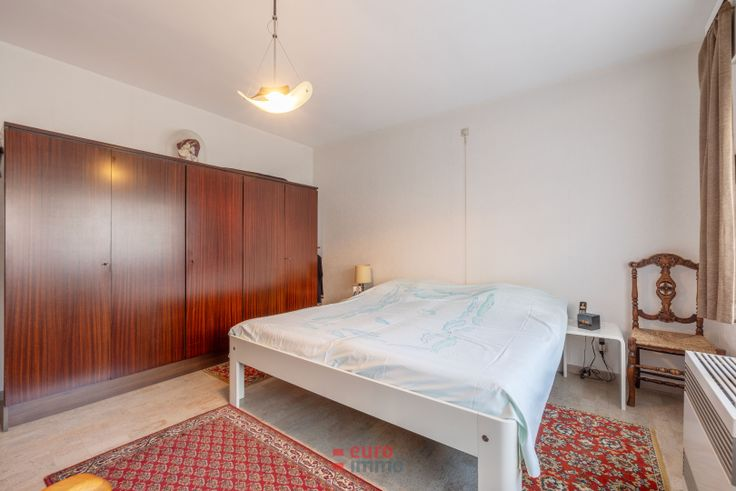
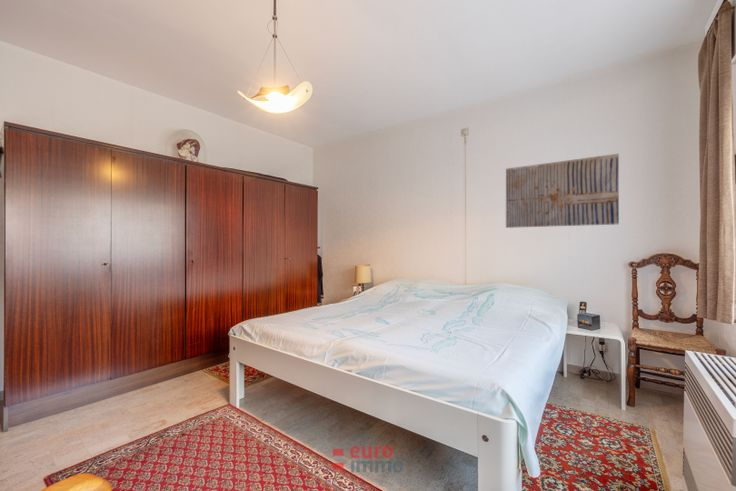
+ wall art (557, 194)
